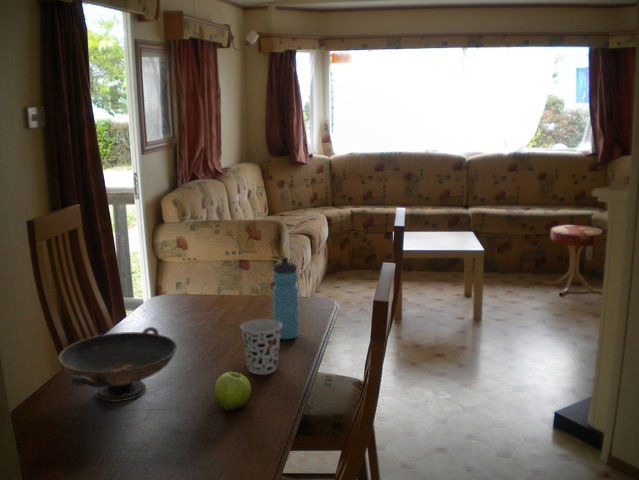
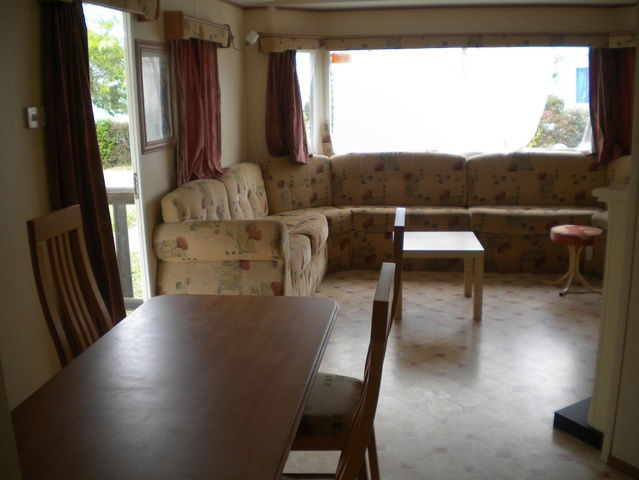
- fruit (232, 389)
- water bottle (285, 297)
- decorative bowl (120, 370)
- cup (261, 347)
